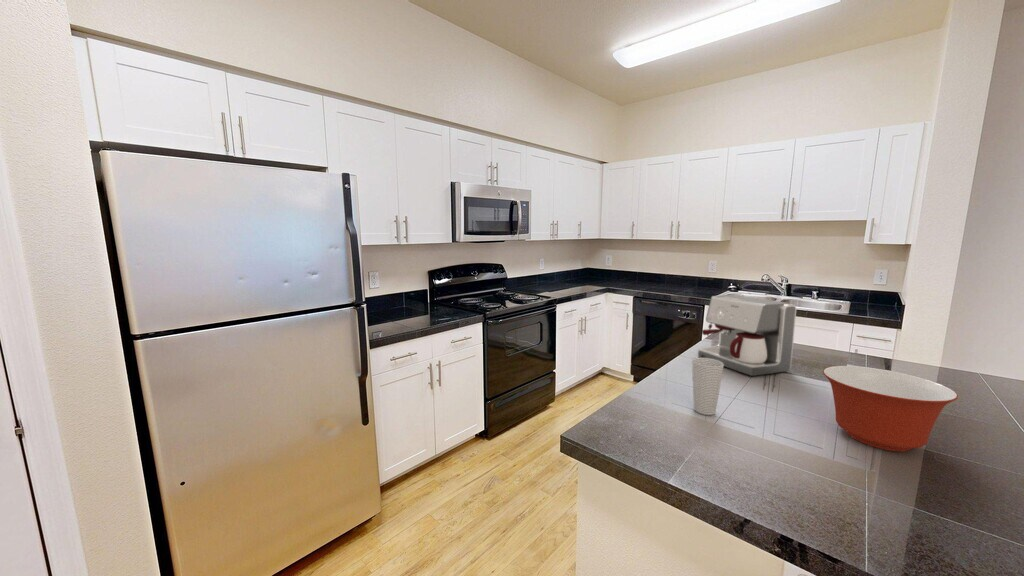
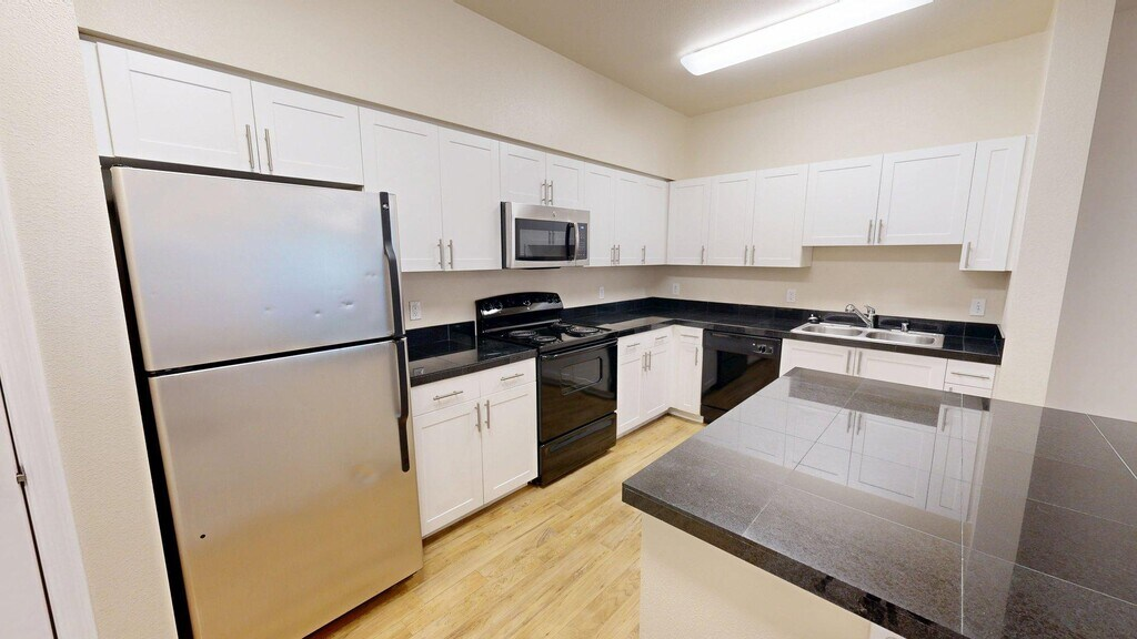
- mixing bowl (881, 410)
- cup (706, 386)
- coffee maker (743, 331)
